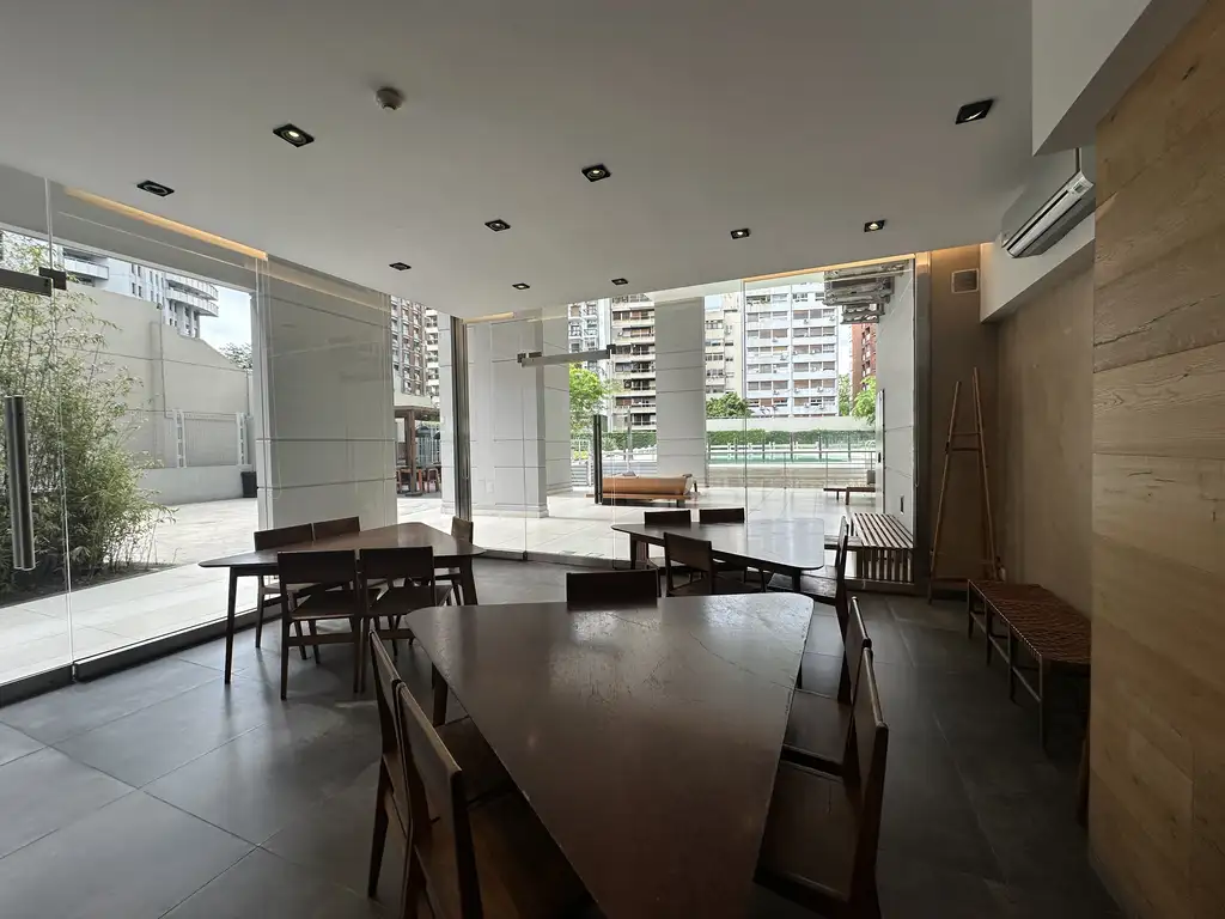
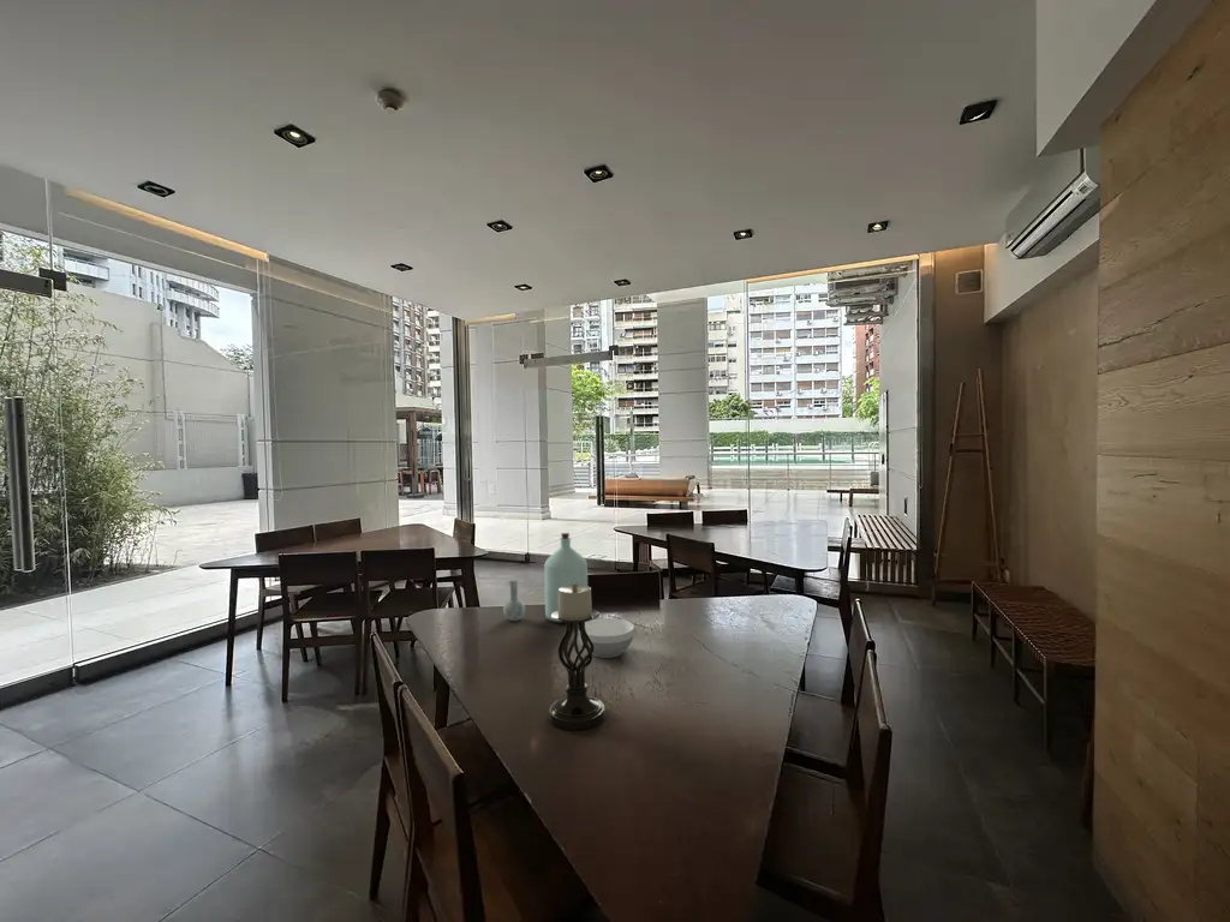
+ bottle (544, 576)
+ candle holder (575, 649)
+ bowl (607, 639)
